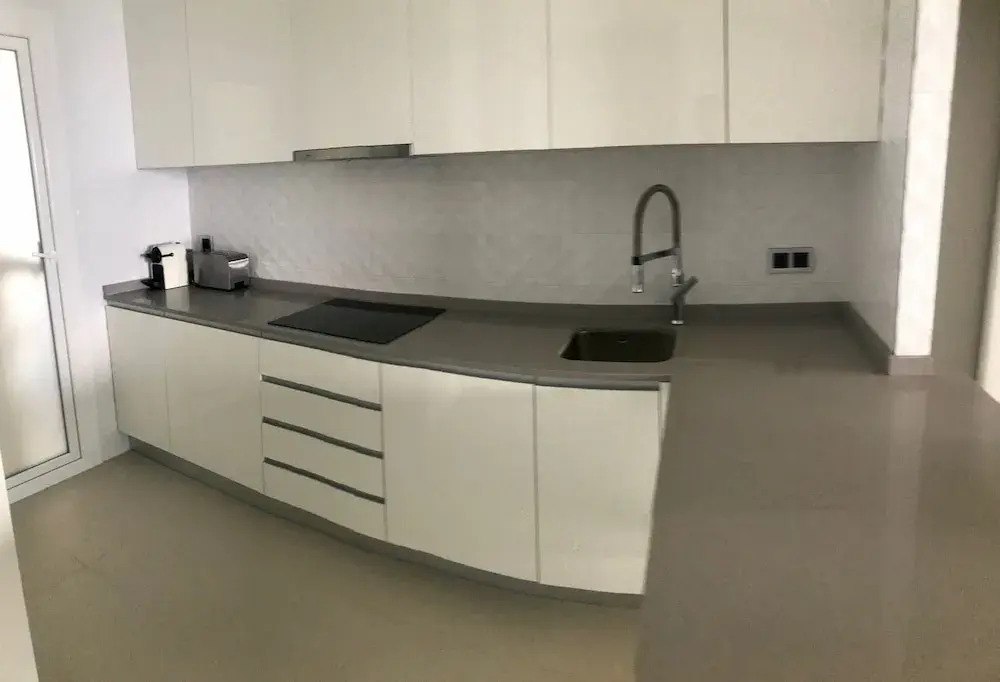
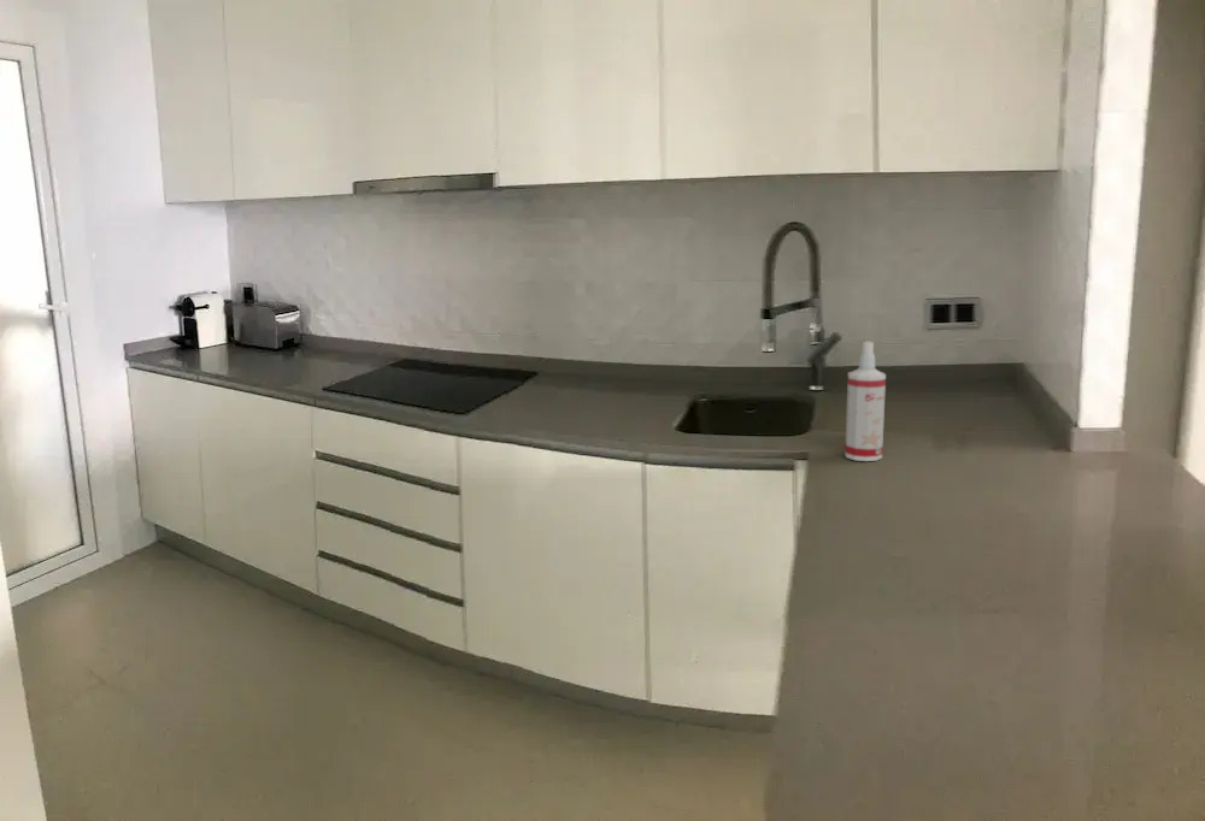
+ spray bottle (865, 400)
